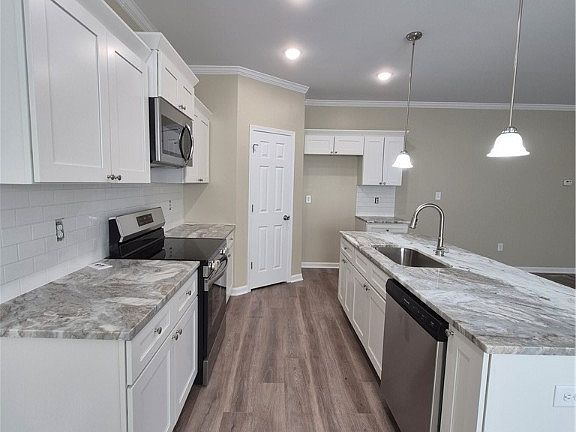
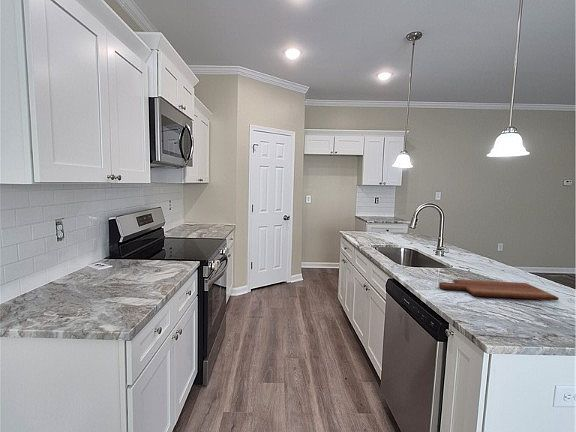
+ cutting board (489, 288)
